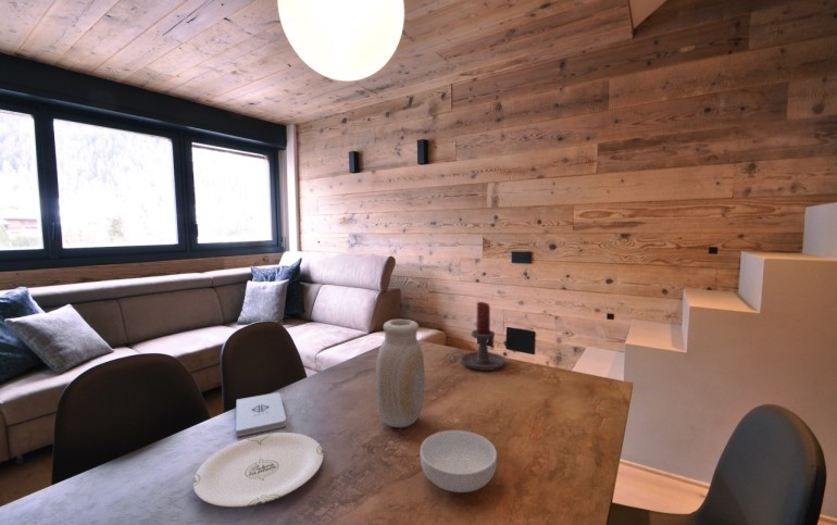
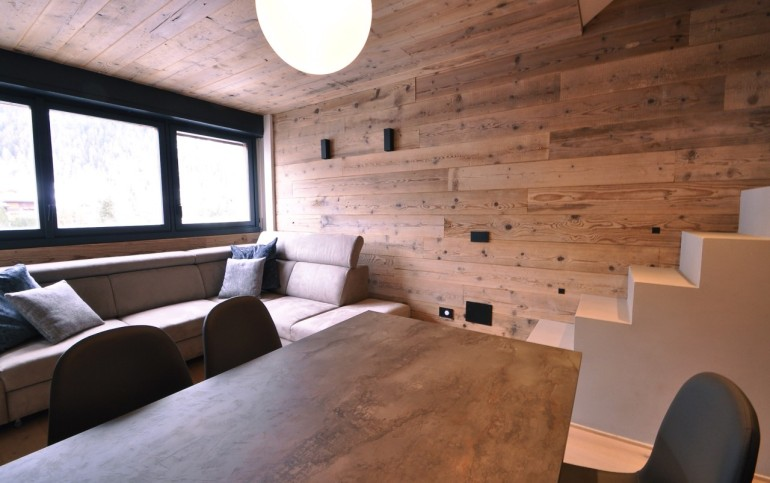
- vase (395, 362)
- plate (262, 467)
- candle holder (476, 334)
- cereal bowl (458, 464)
- notepad (260, 412)
